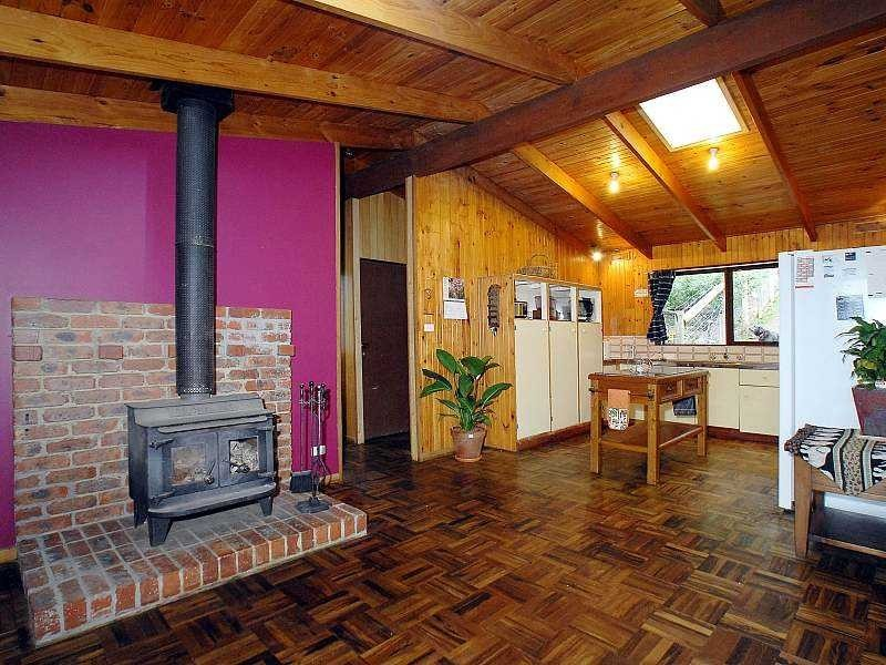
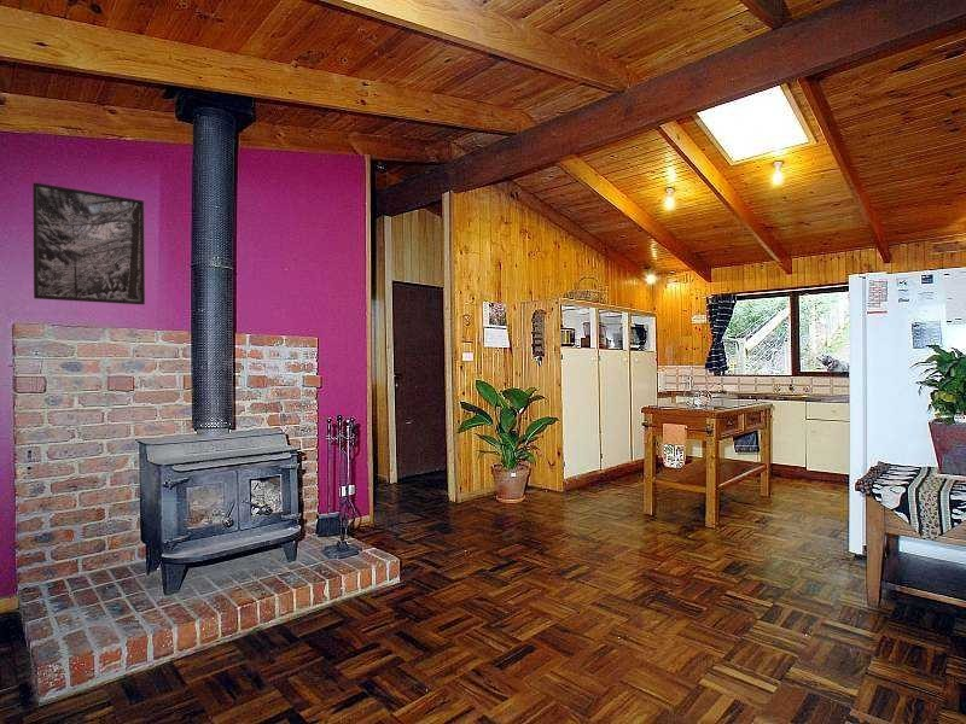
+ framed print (92, 246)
